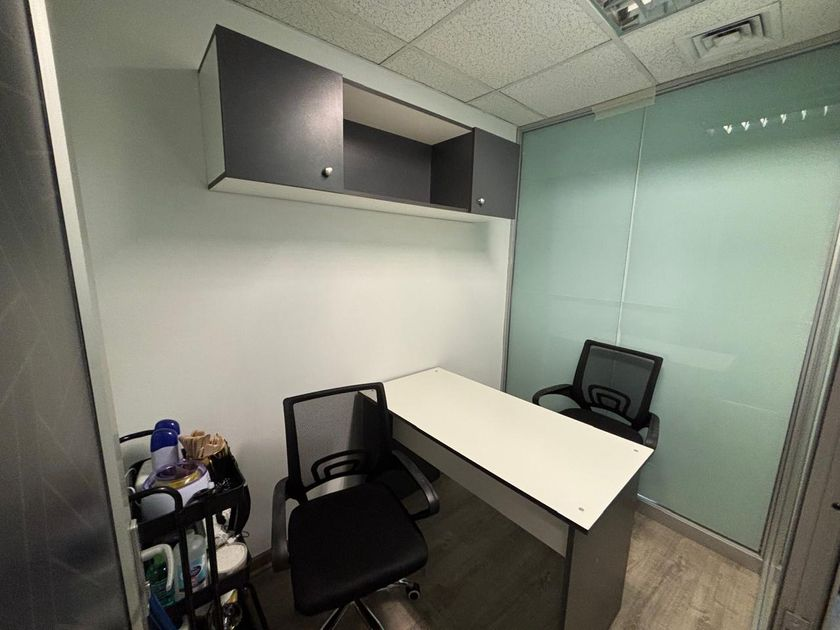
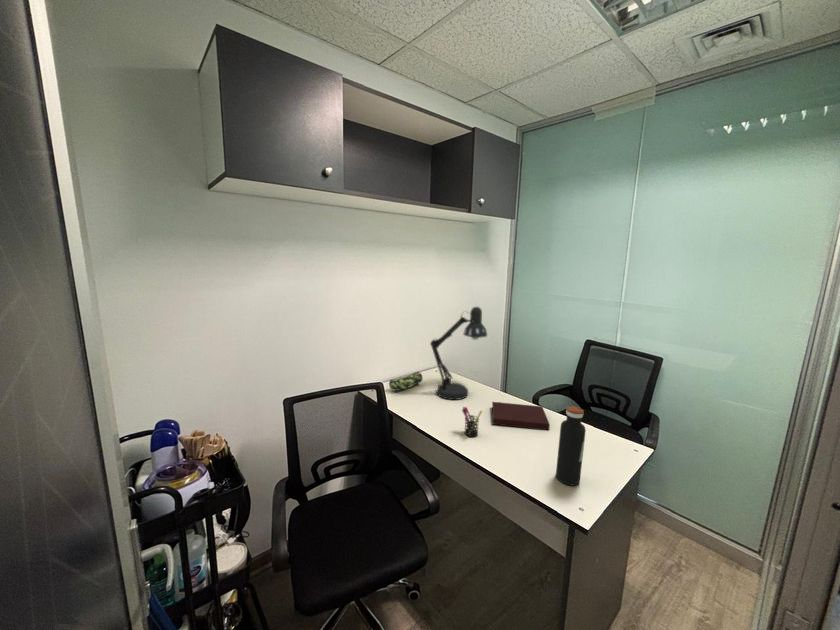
+ notebook (518, 415)
+ desk lamp (448, 337)
+ pen holder (471, 421)
+ water bottle (571, 444)
+ pencil case (405, 381)
